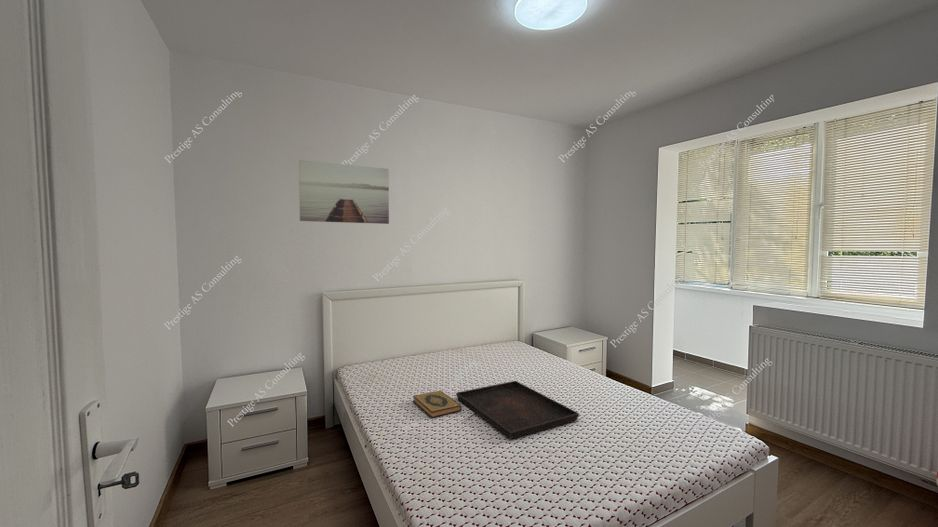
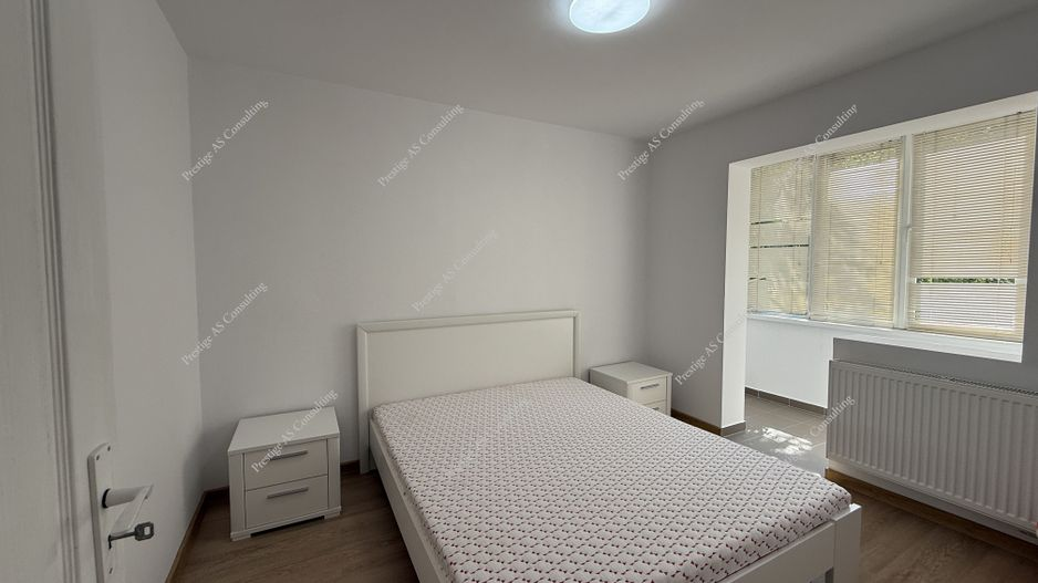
- serving tray (513, 405)
- wall art (346, 193)
- hardback book (436, 403)
